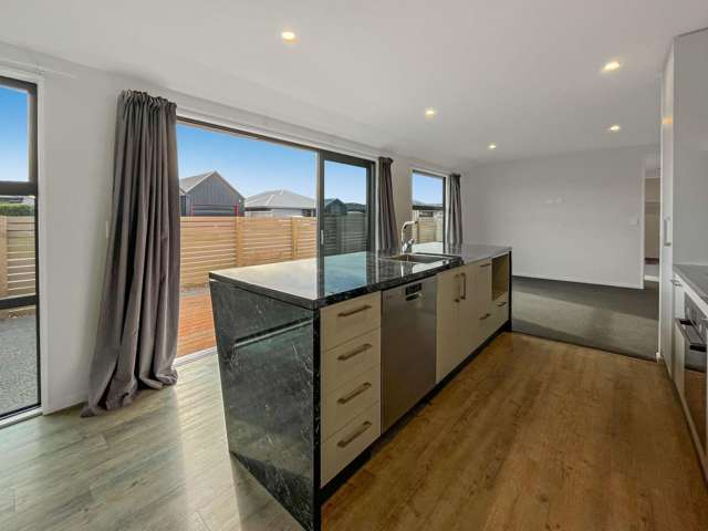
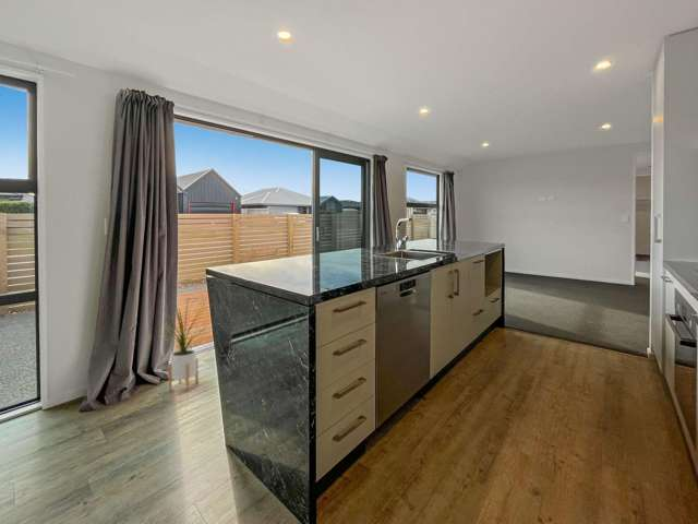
+ house plant (183, 342)
